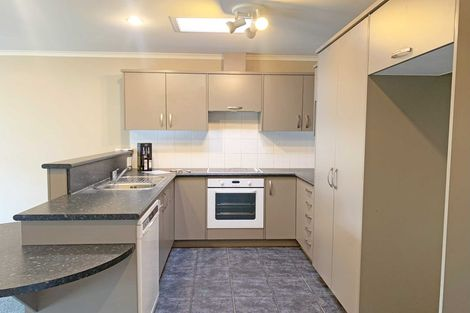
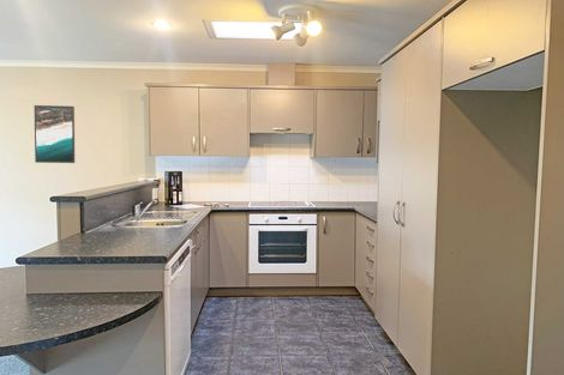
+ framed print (54, 134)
